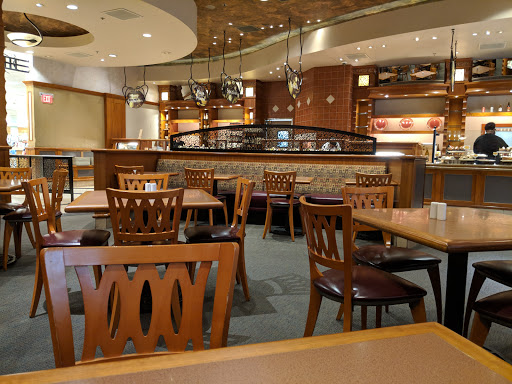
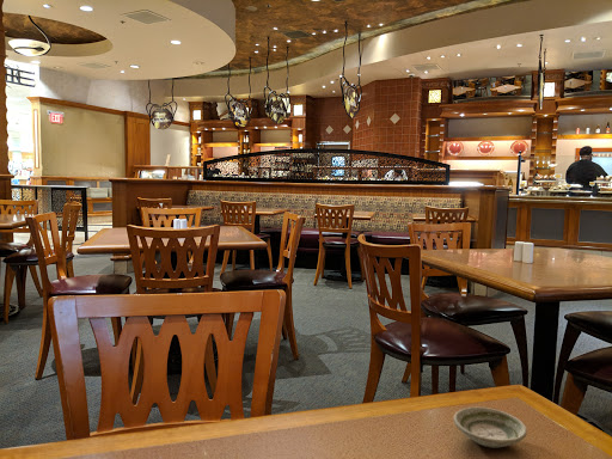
+ saucer (489, 429)
